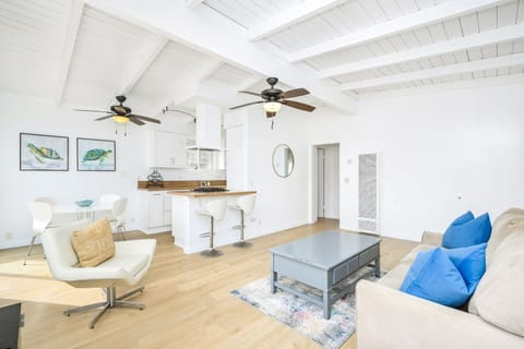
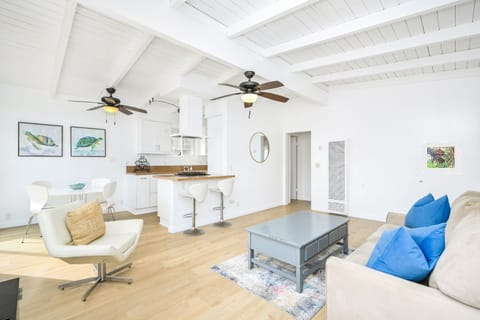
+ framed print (440, 157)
